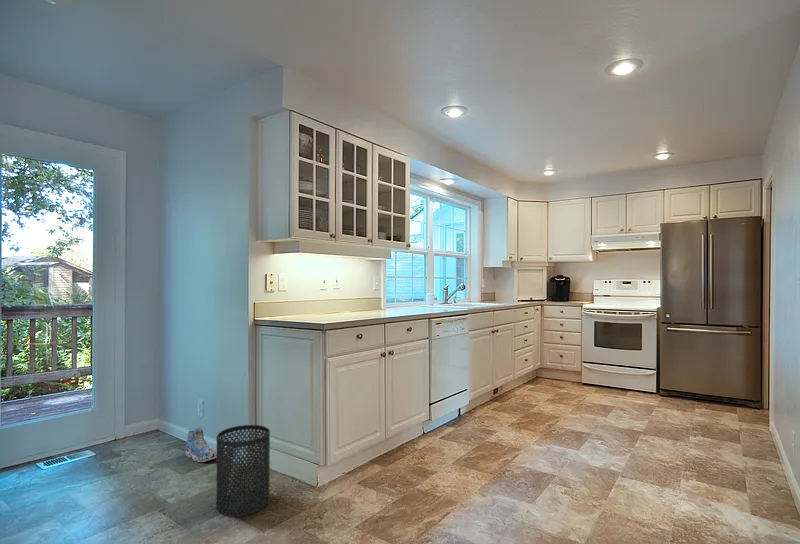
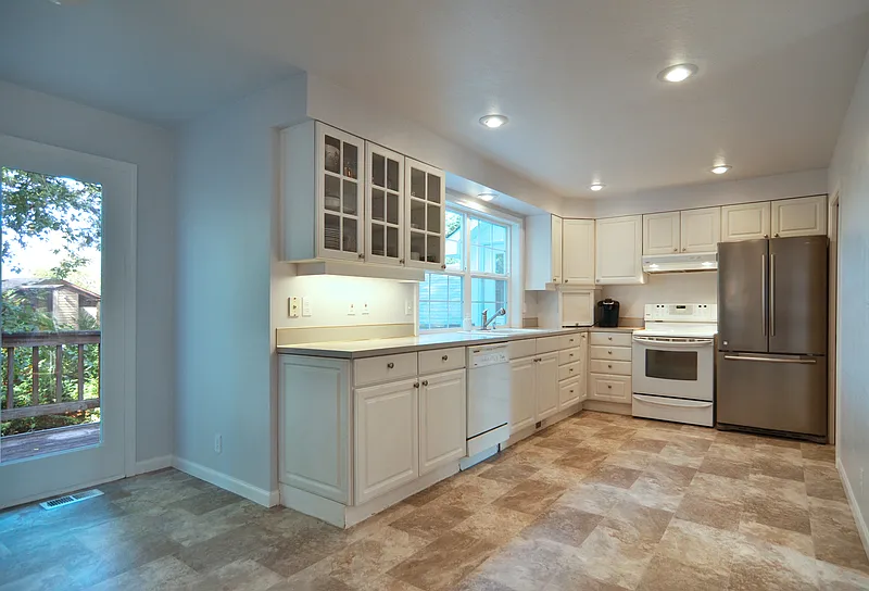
- trash can (243, 468)
- shoe (200, 442)
